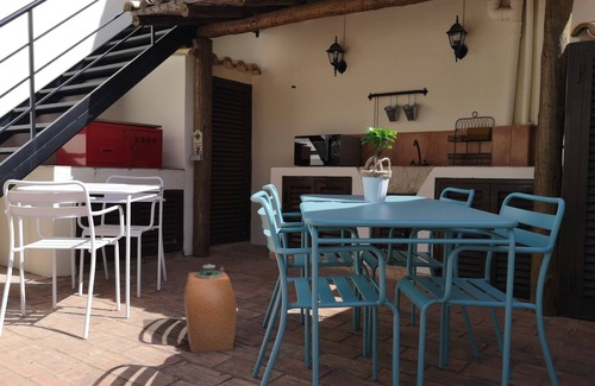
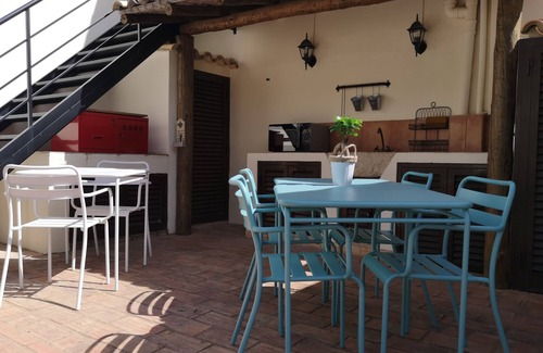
- speaker (209, 304)
